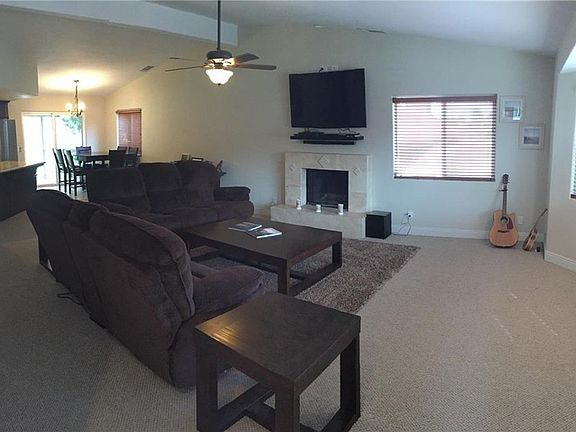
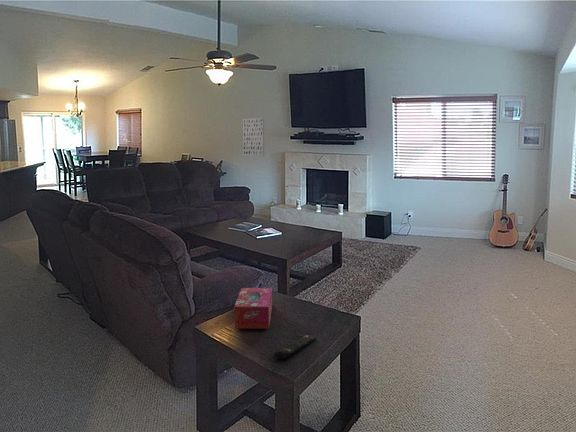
+ wall art (253, 137)
+ tissue box (254, 307)
+ remote control (296, 346)
